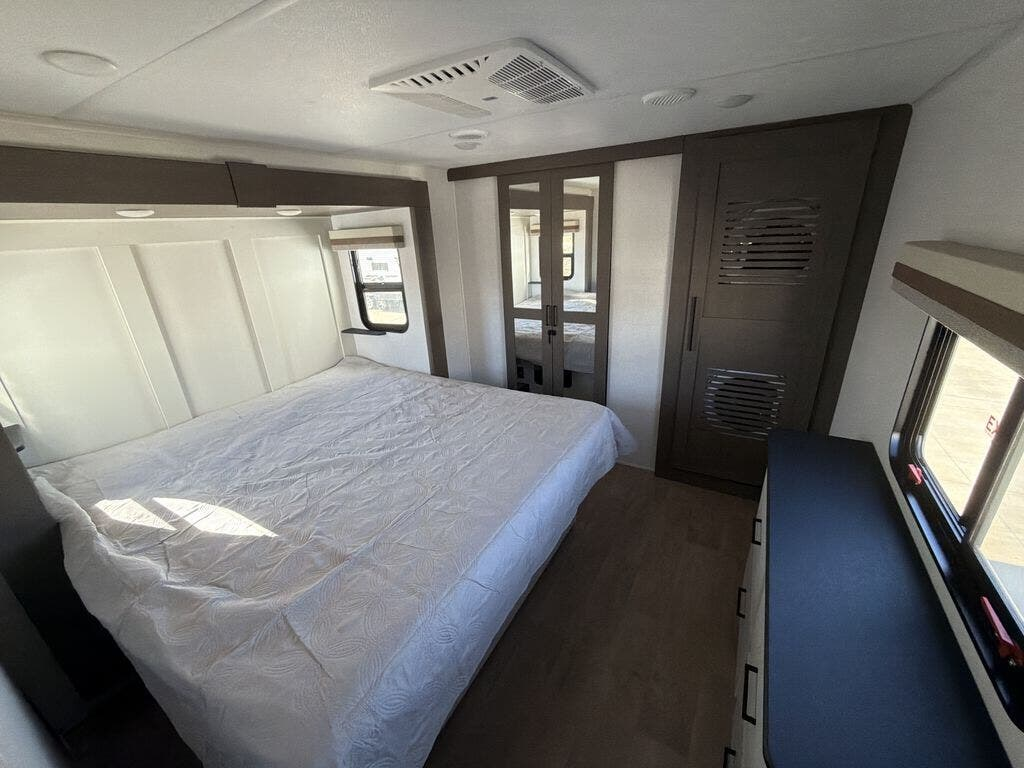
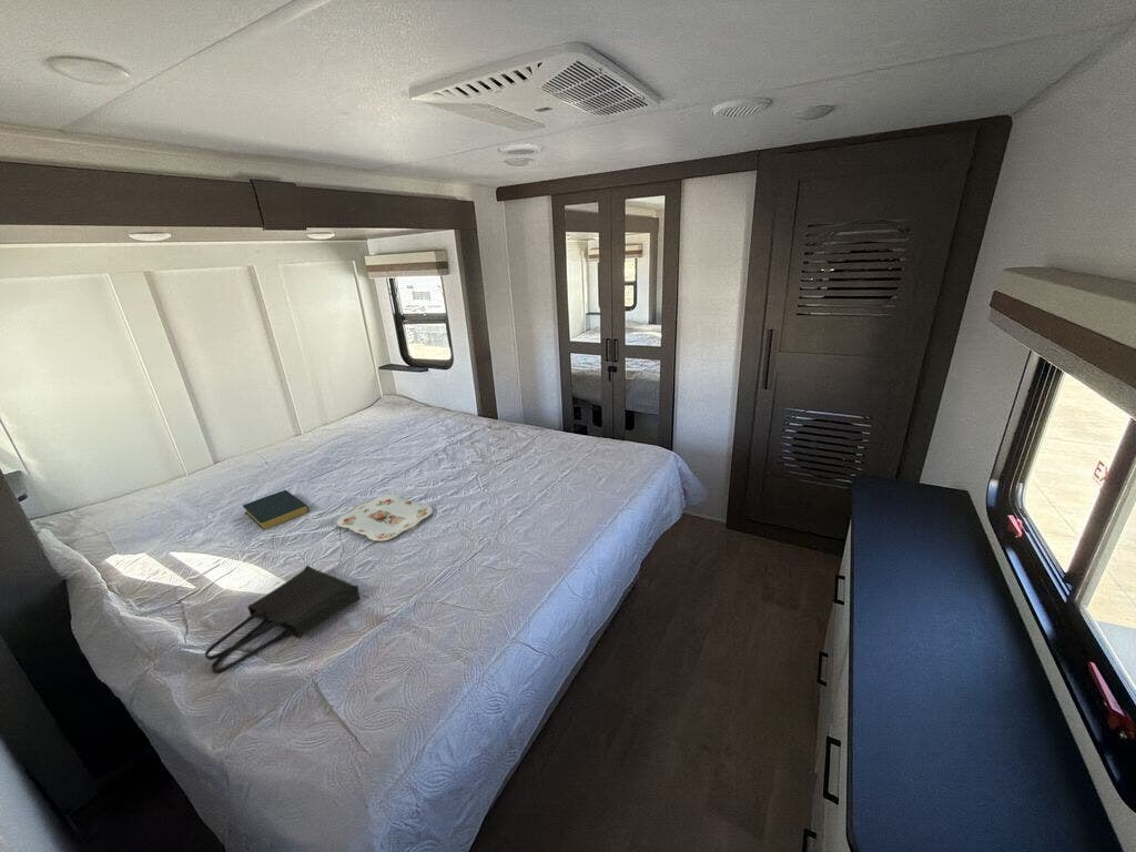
+ serving tray (385, 516)
+ tote bag (280, 616)
+ hardback book (275, 508)
